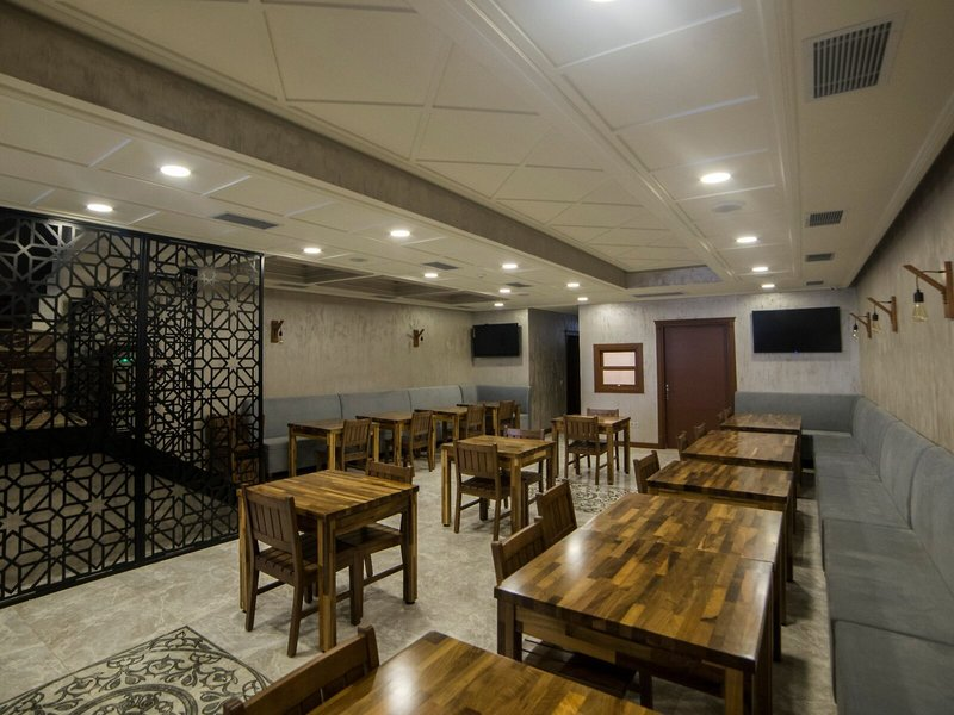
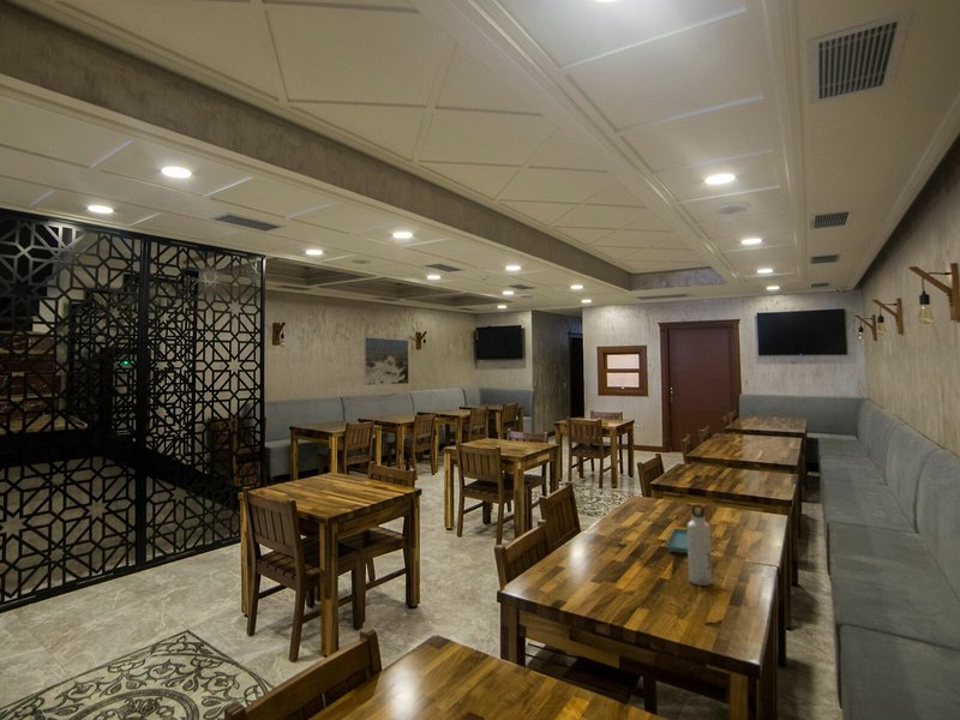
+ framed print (386, 361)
+ water bottle (698, 542)
+ saucer (682, 540)
